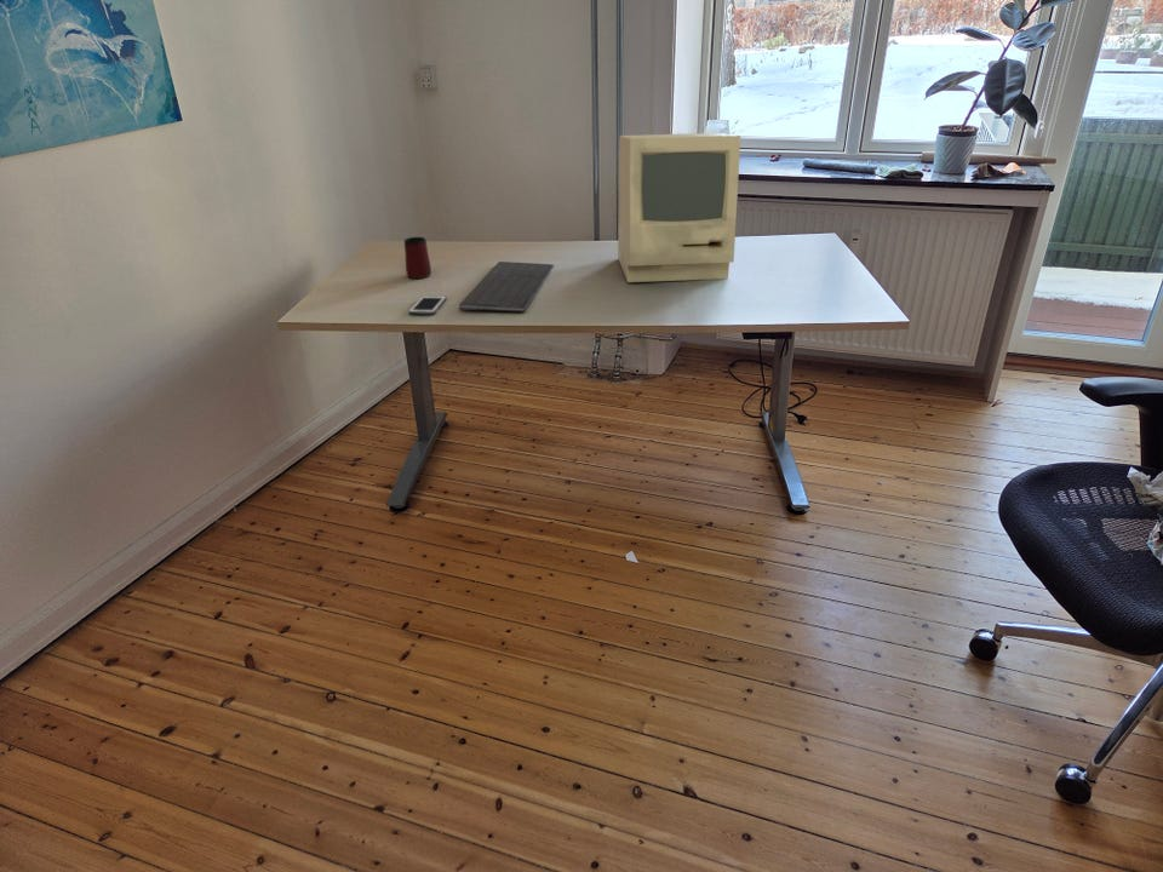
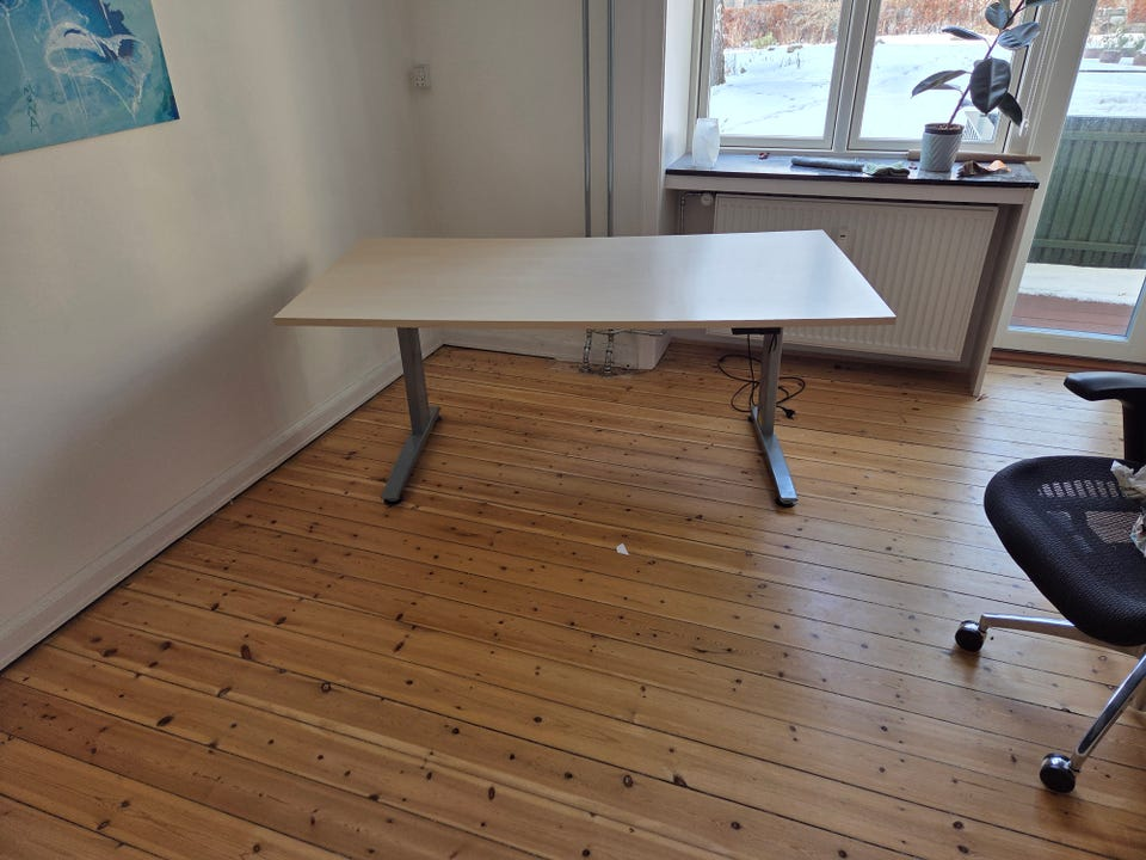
- cell phone (428, 304)
- computer monitor (674, 202)
- computer keyboard (510, 283)
- mug (418, 256)
